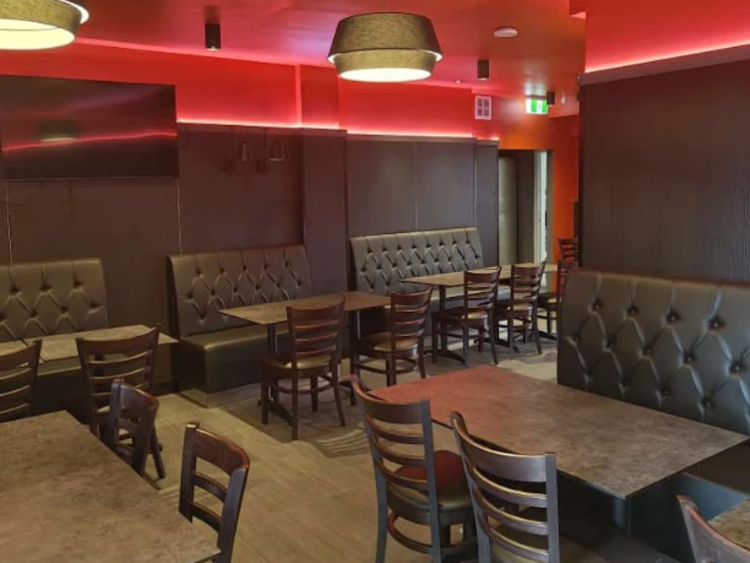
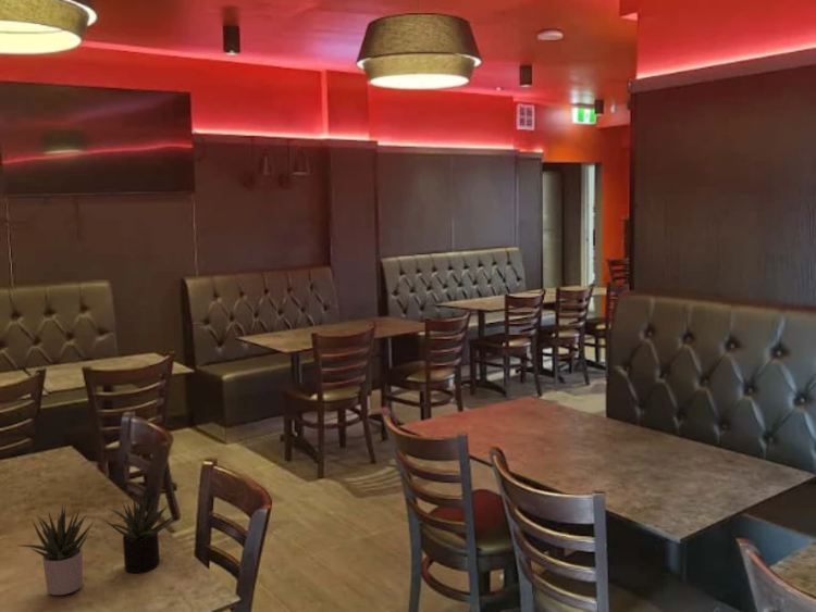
+ succulent plant (108, 524)
